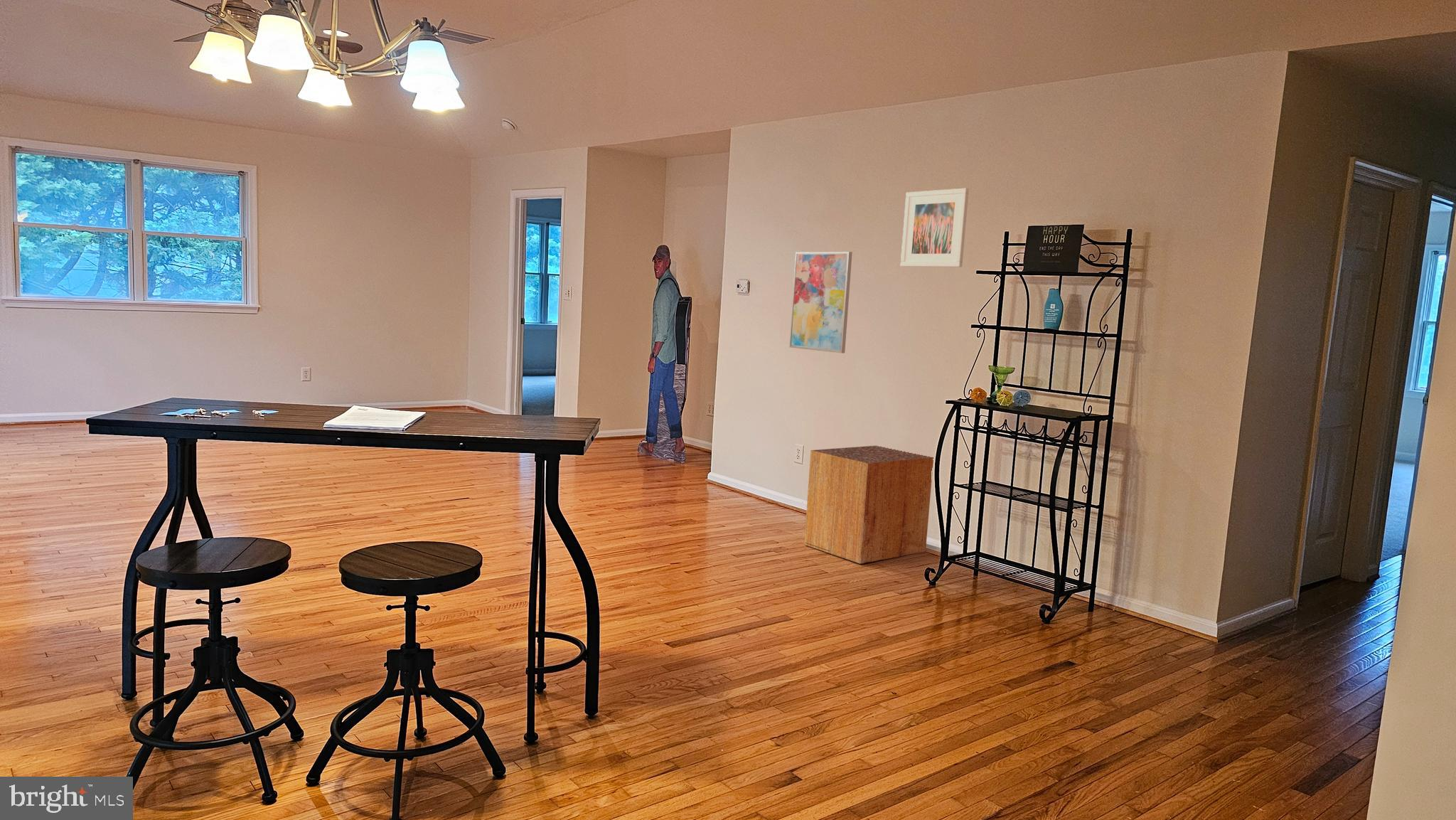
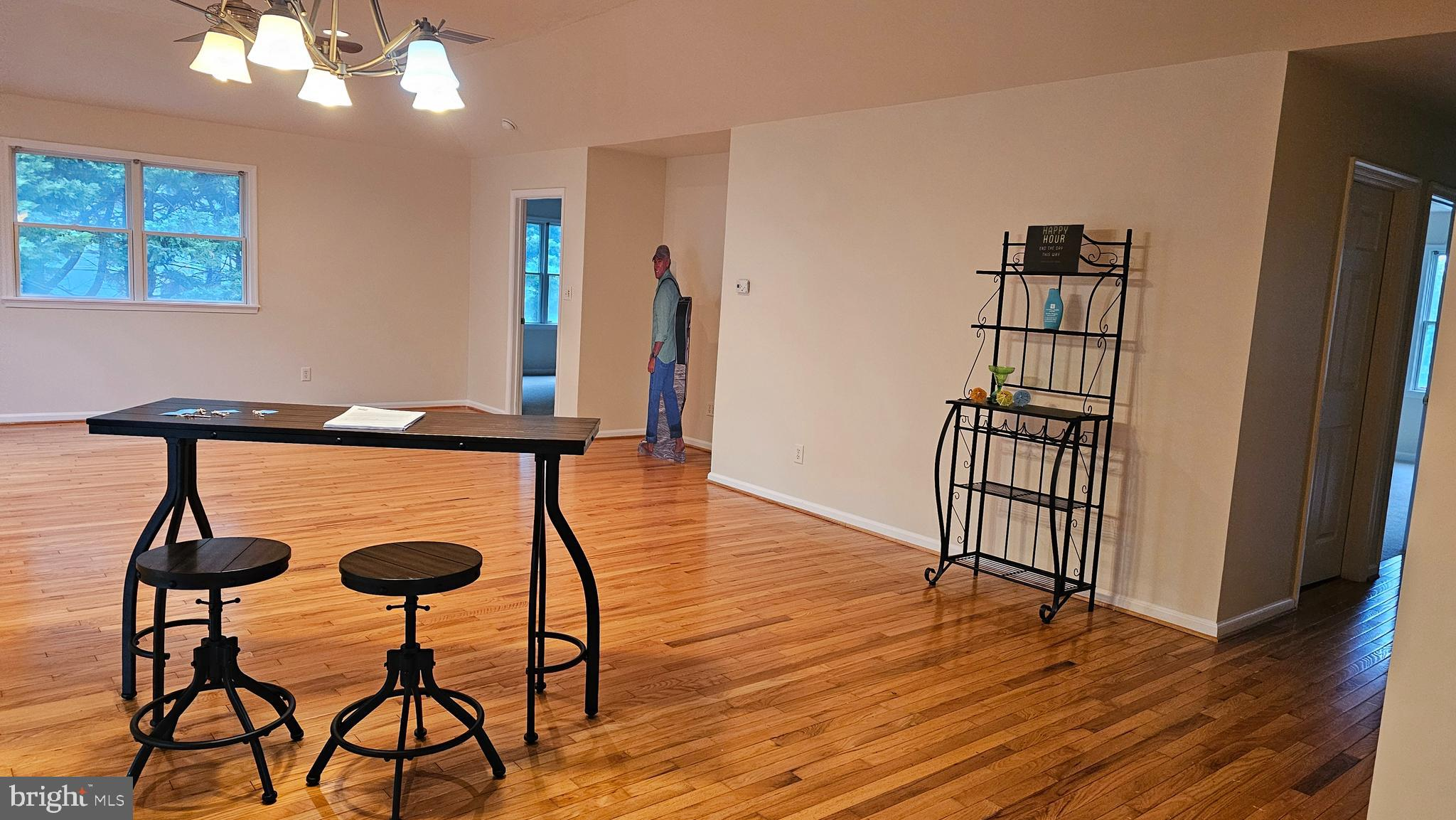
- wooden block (868, 501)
- wall art (819, 301)
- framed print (933, 228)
